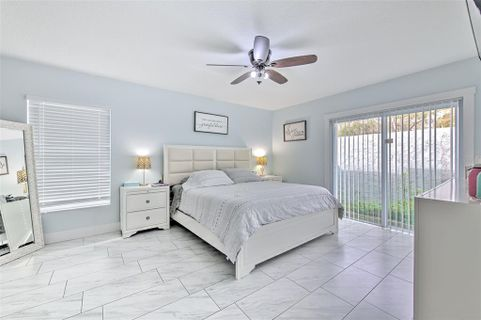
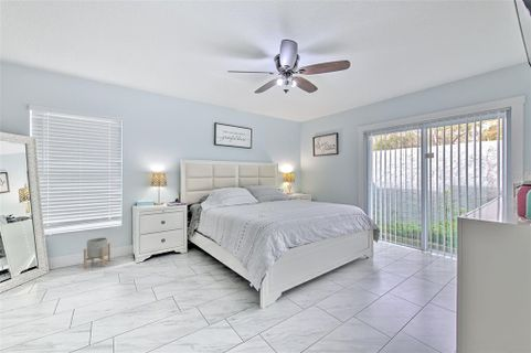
+ planter (97, 252)
